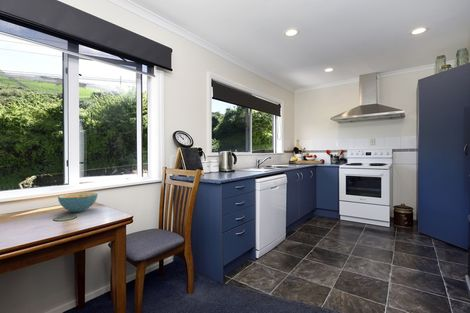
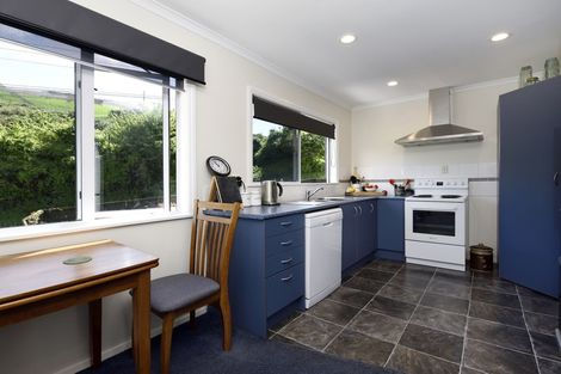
- cereal bowl (78, 203)
